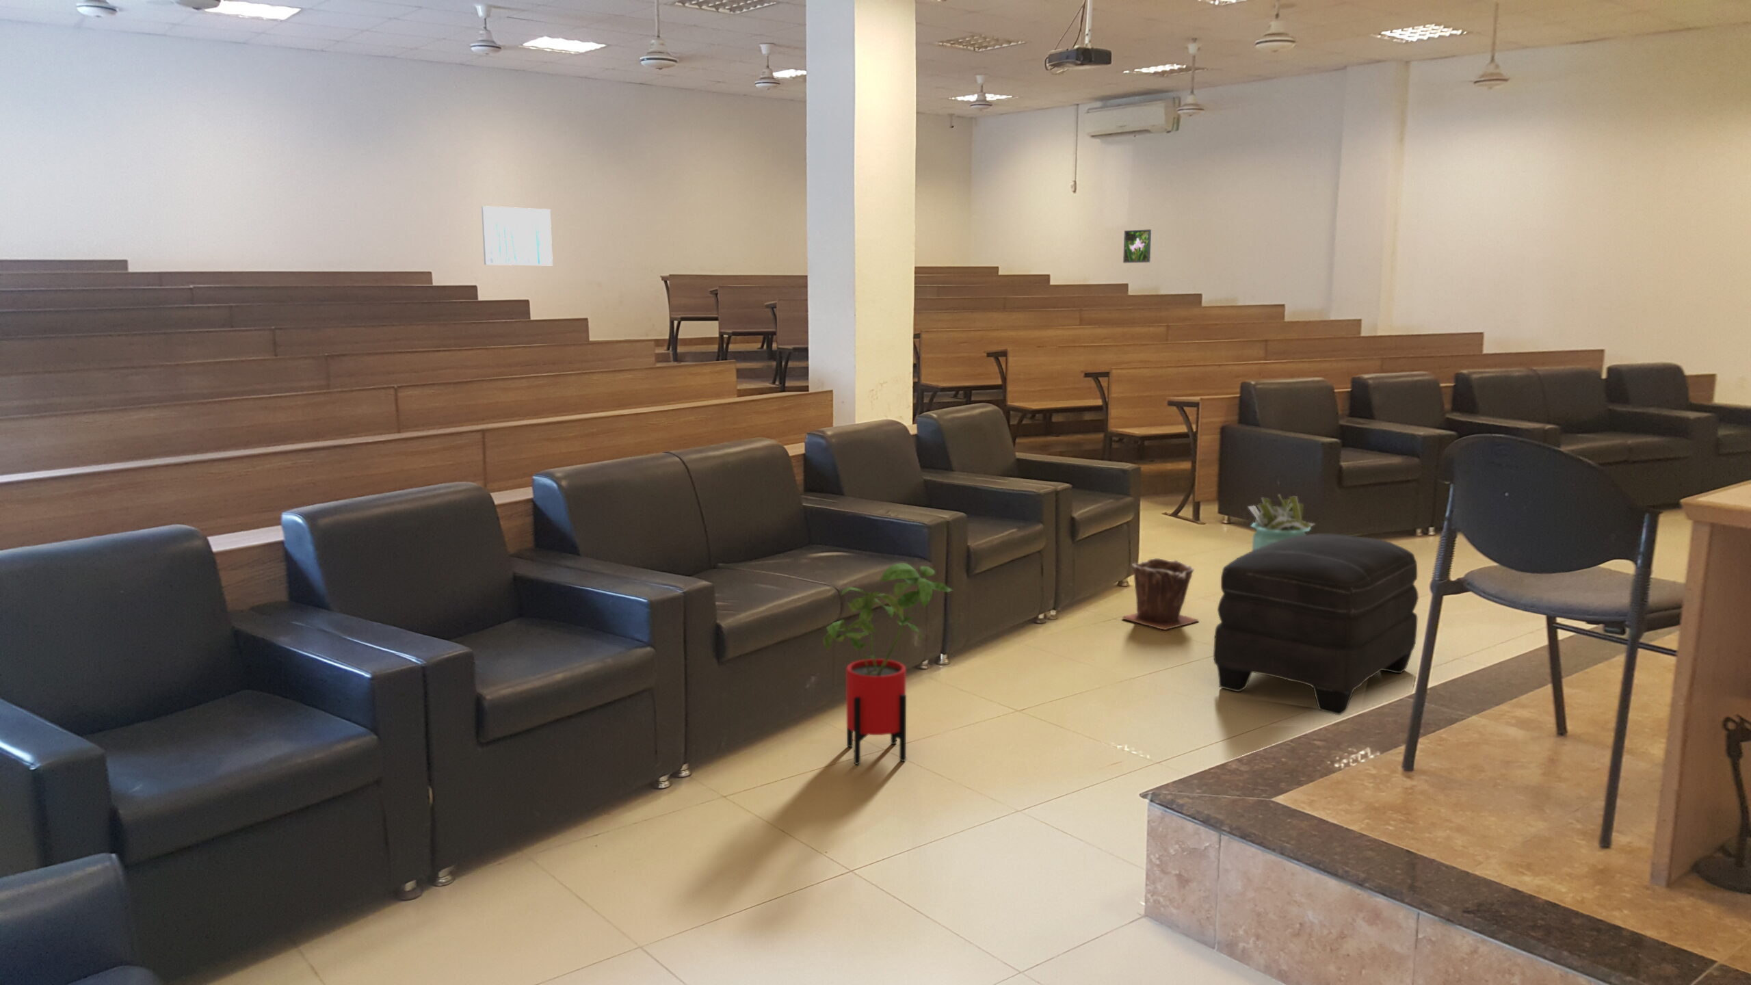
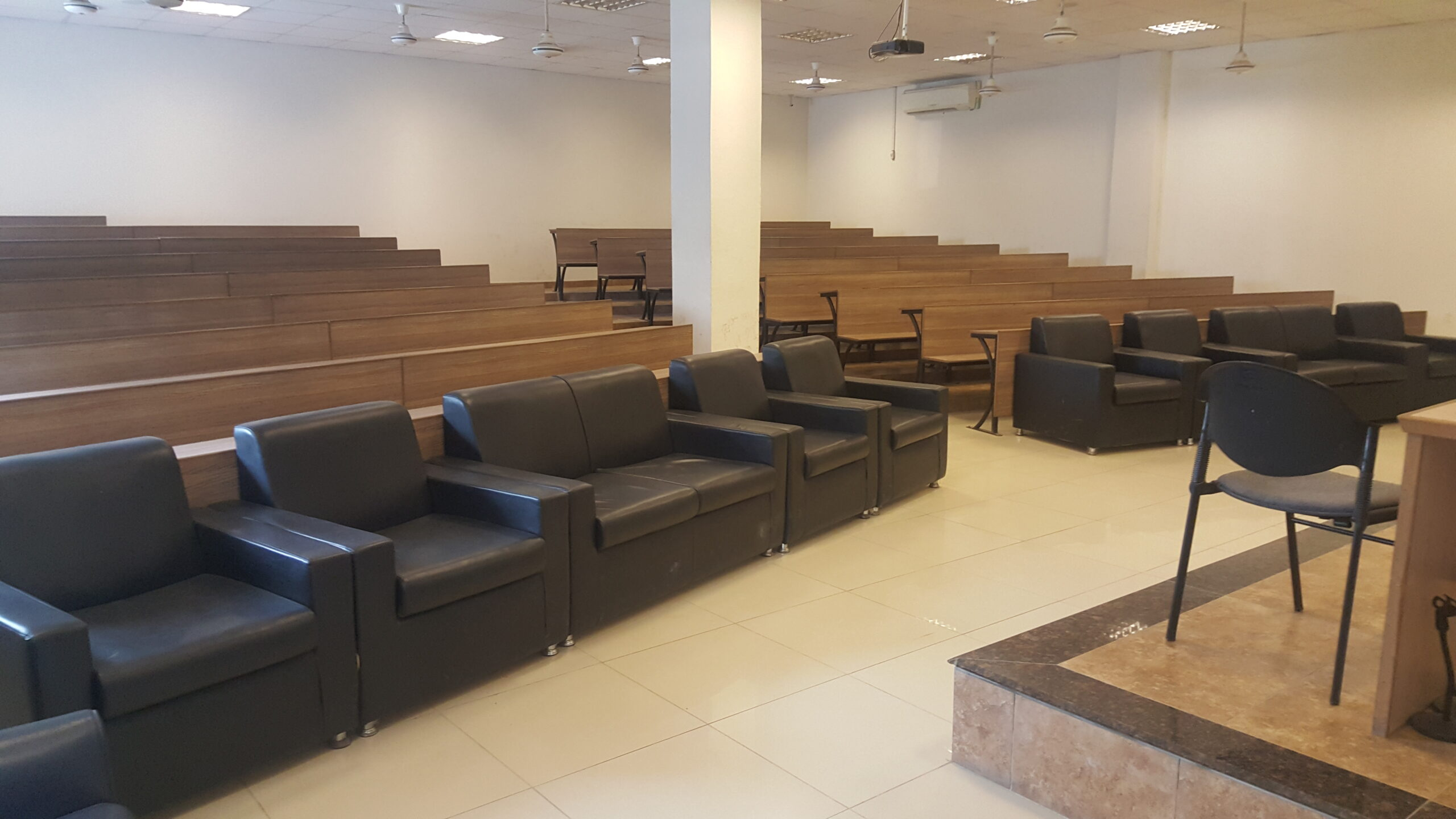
- wall art (517, 236)
- ottoman (1319, 609)
- house plant (879, 659)
- plant pot (1162, 592)
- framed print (1136, 247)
- decorative plant (1283, 527)
